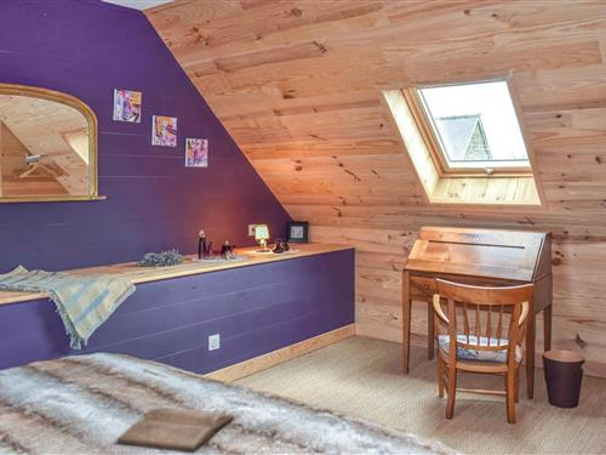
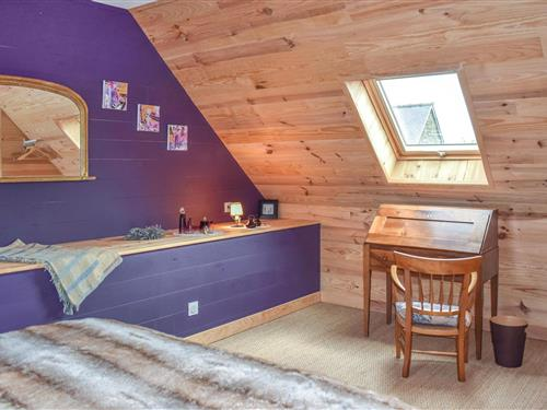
- diary (178, 422)
